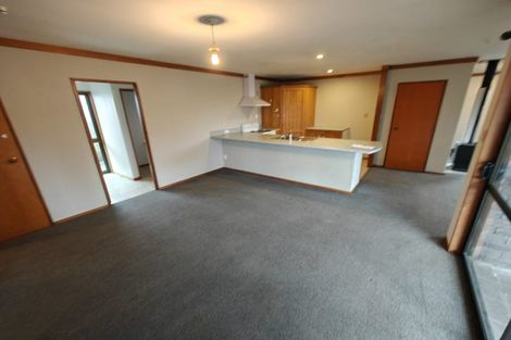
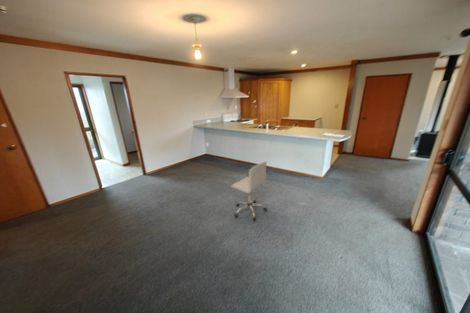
+ chair (248, 187)
